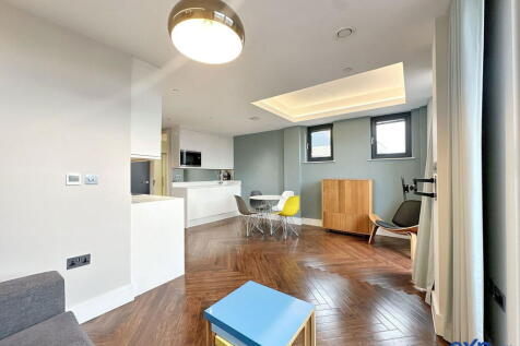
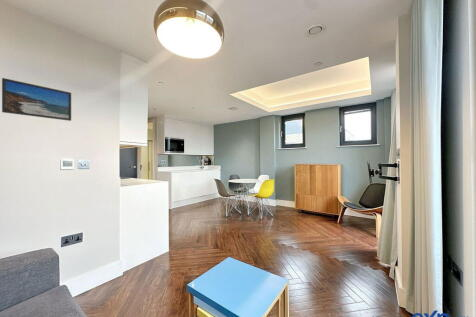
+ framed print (40, 101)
